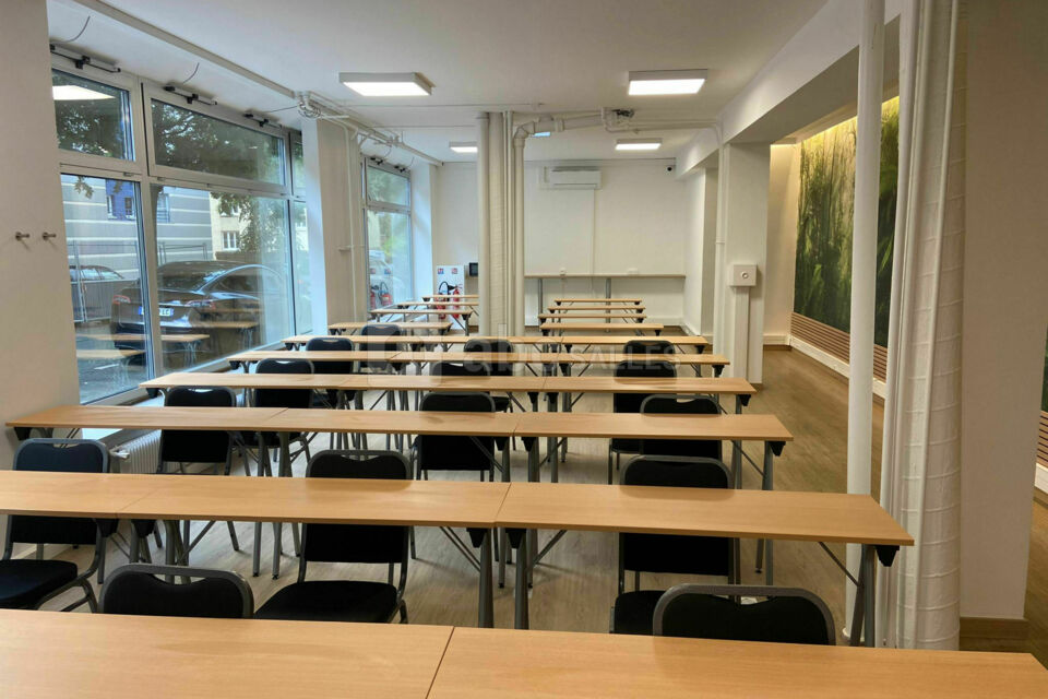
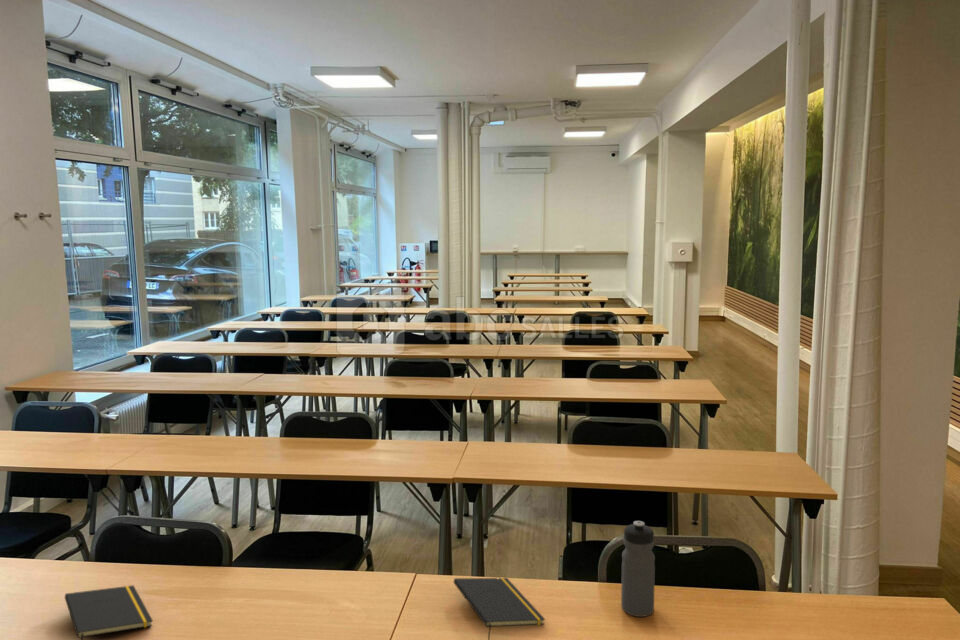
+ notepad (107, 609)
+ notepad (497, 600)
+ water bottle (638, 565)
